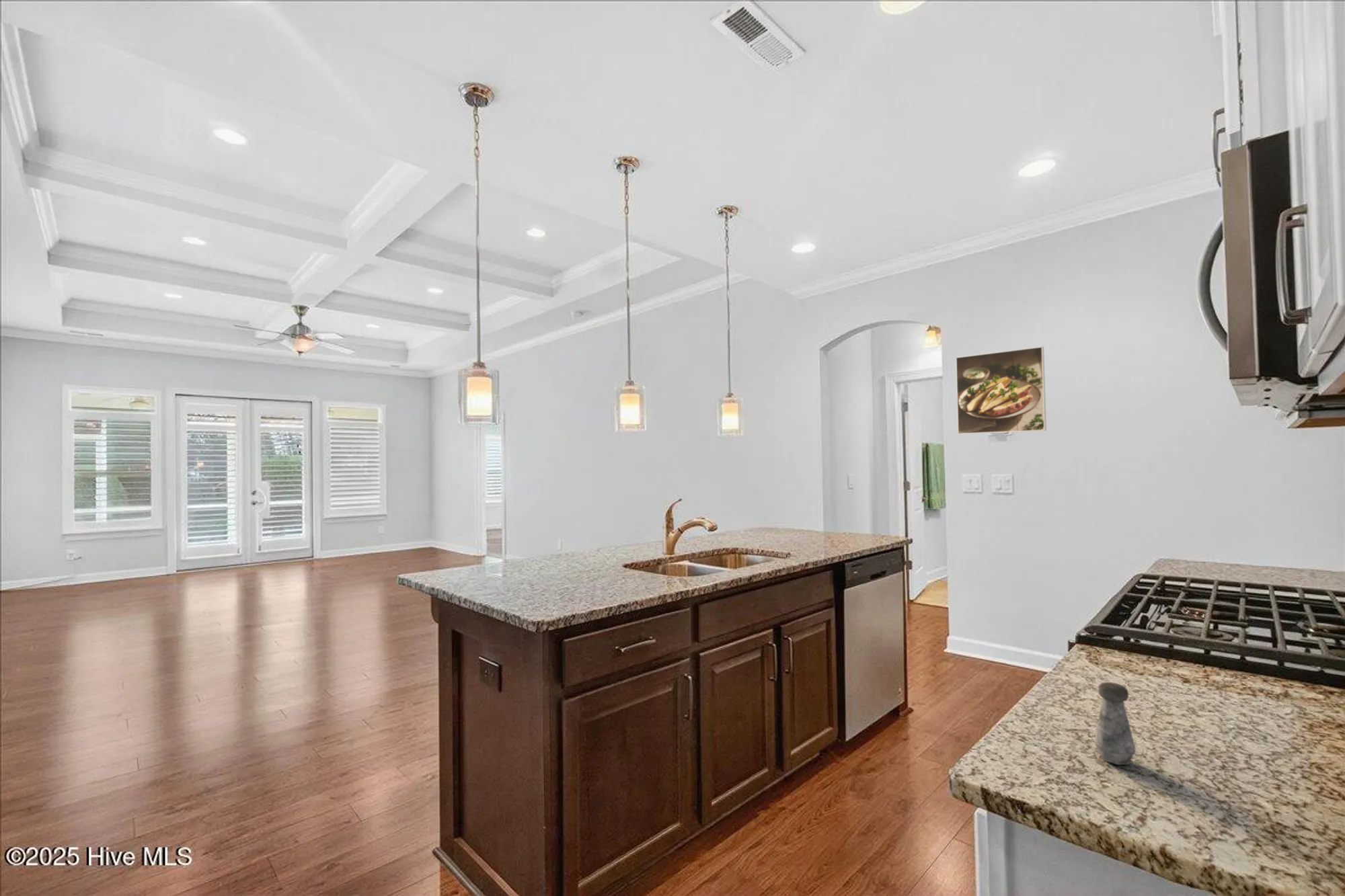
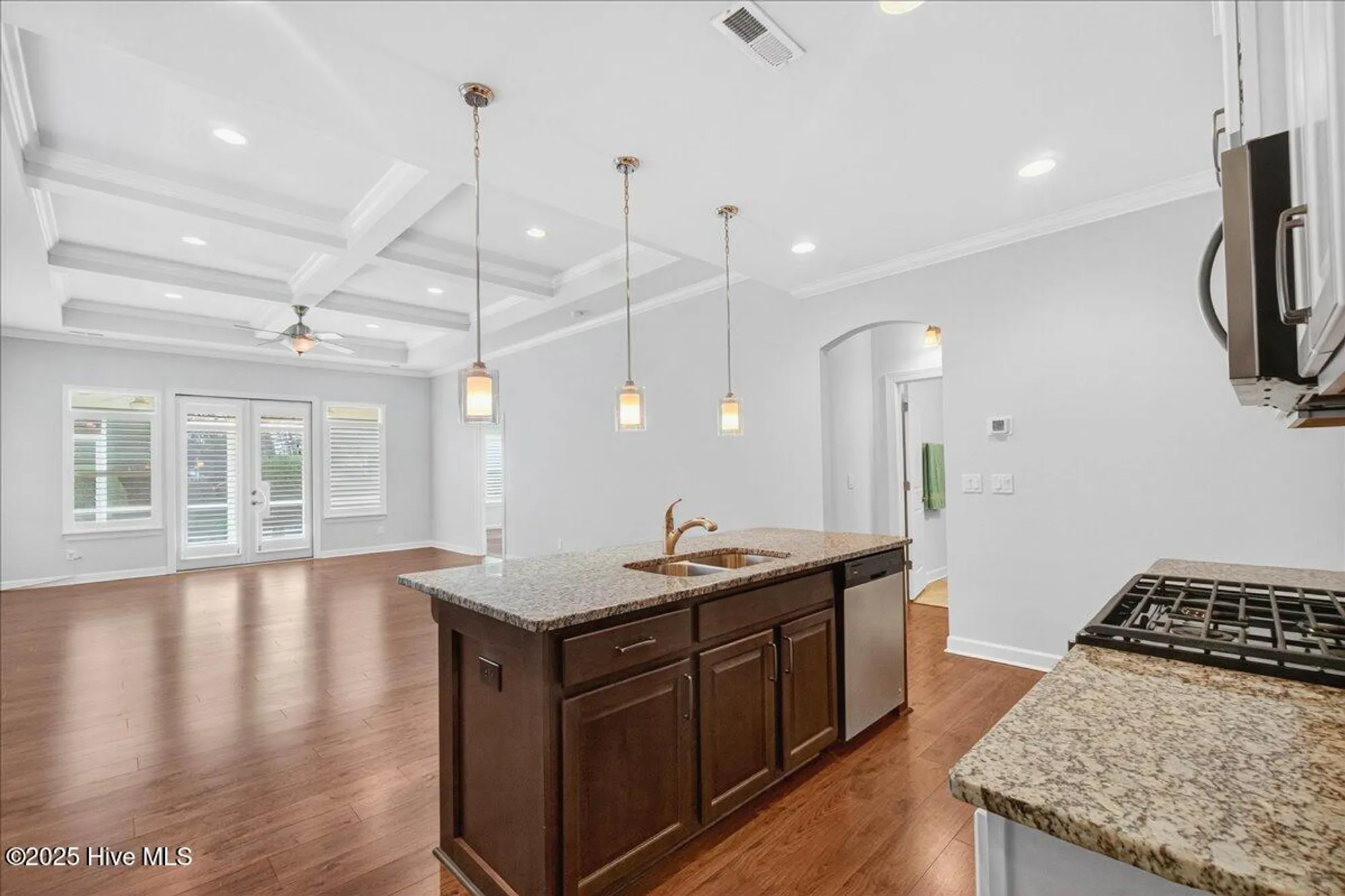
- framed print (999, 392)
- salt shaker (1114, 721)
